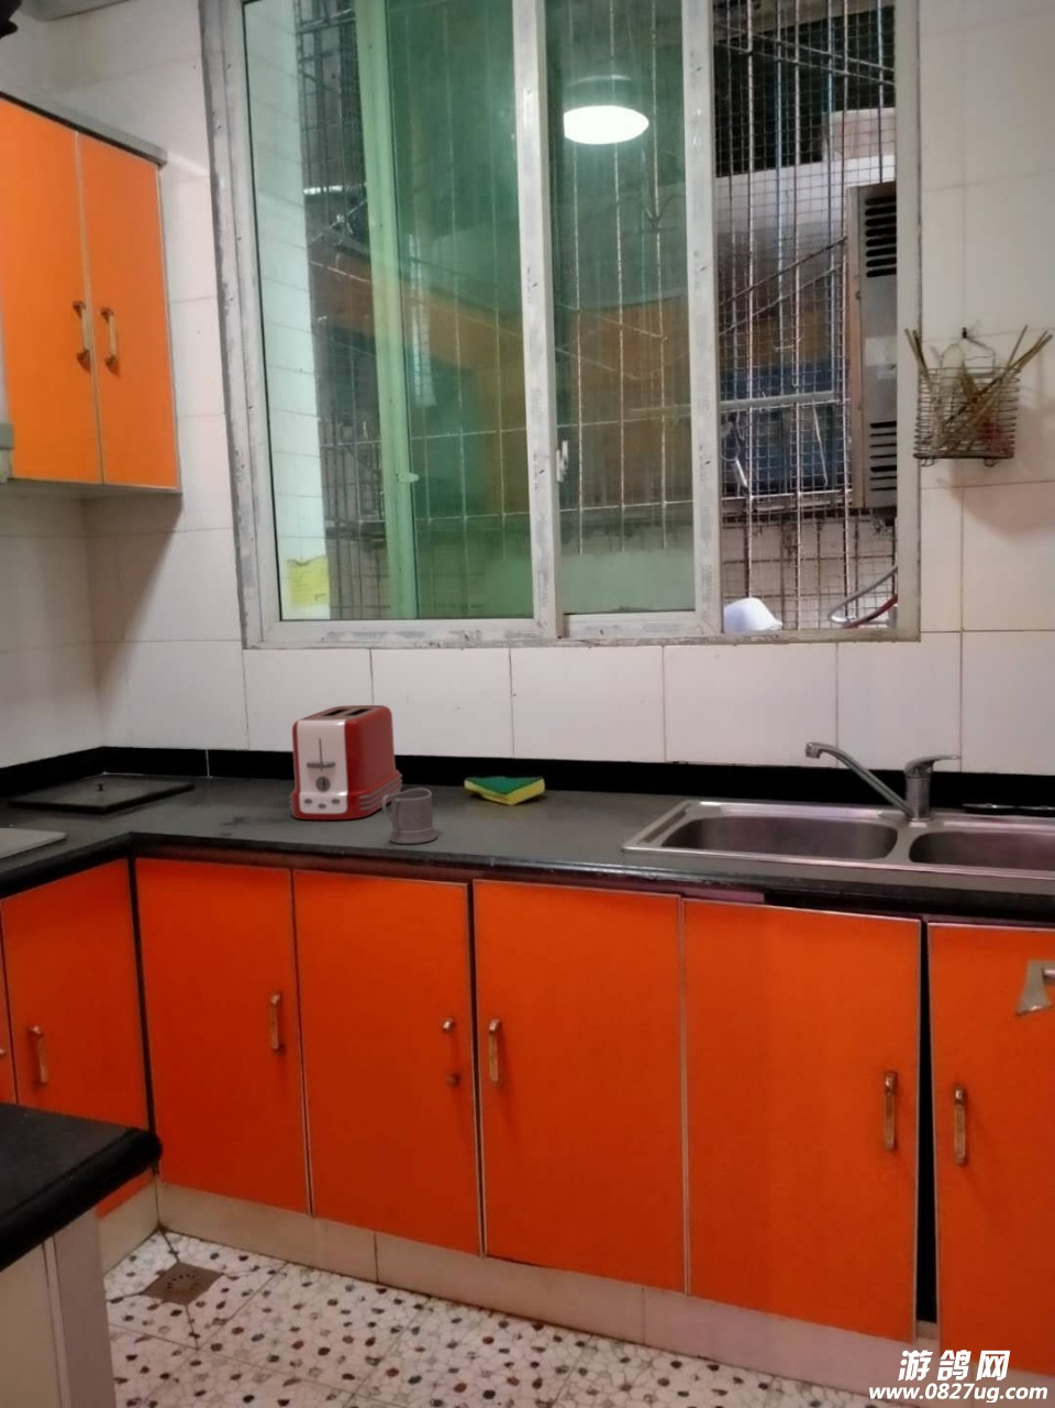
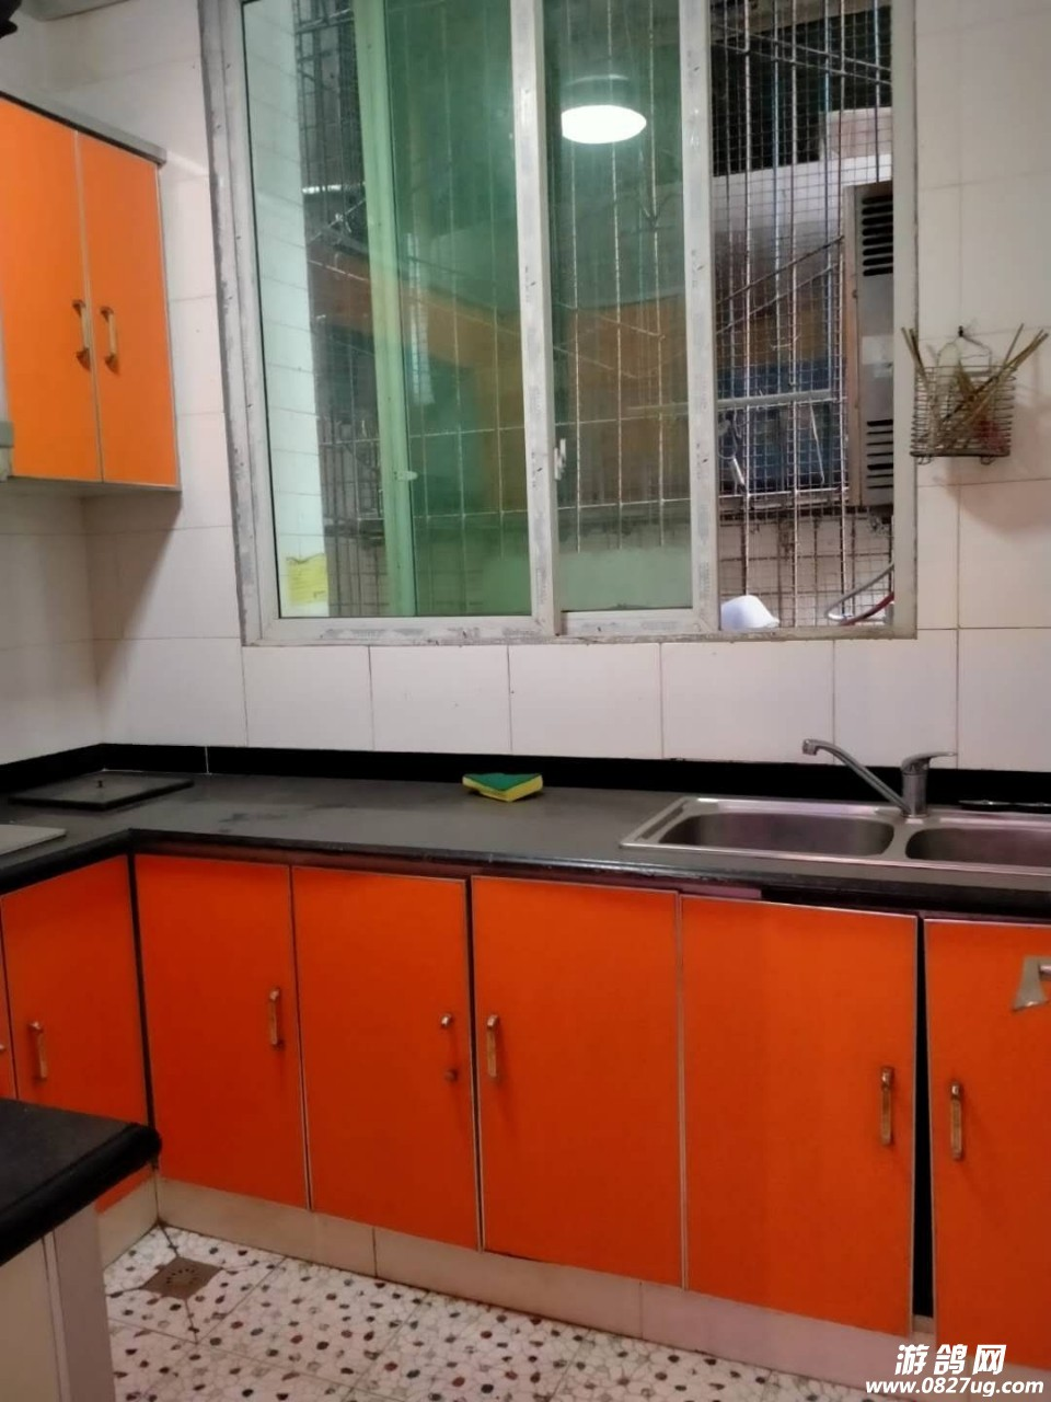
- mug (407, 815)
- toaster (345, 758)
